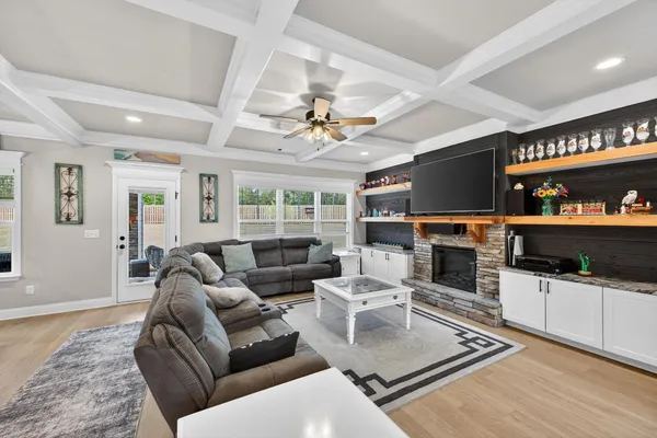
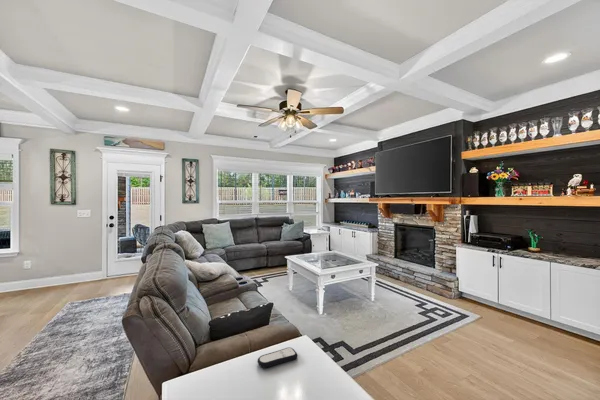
+ remote control (277, 357)
